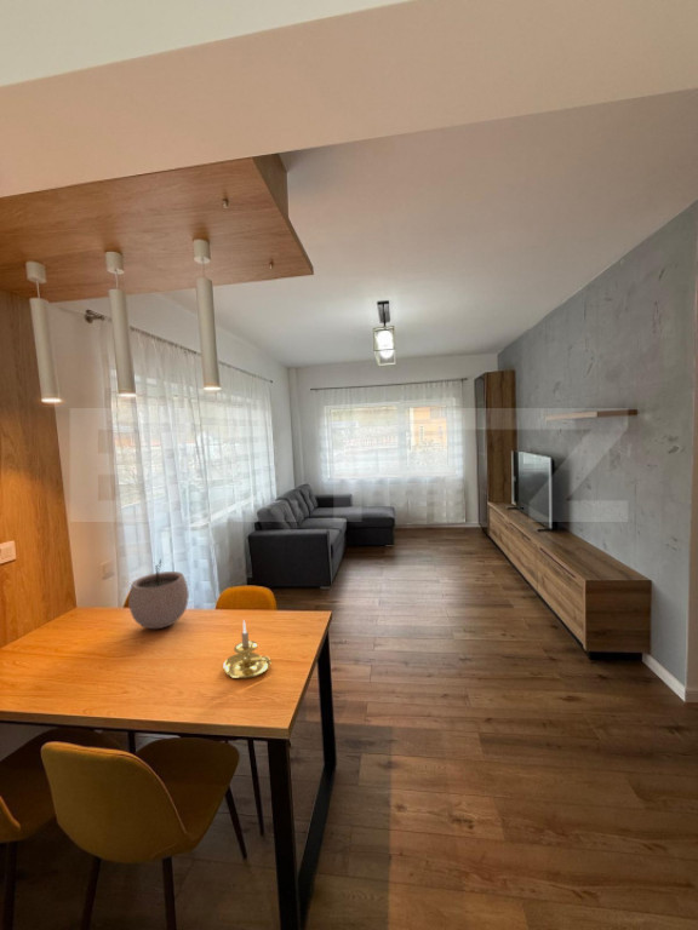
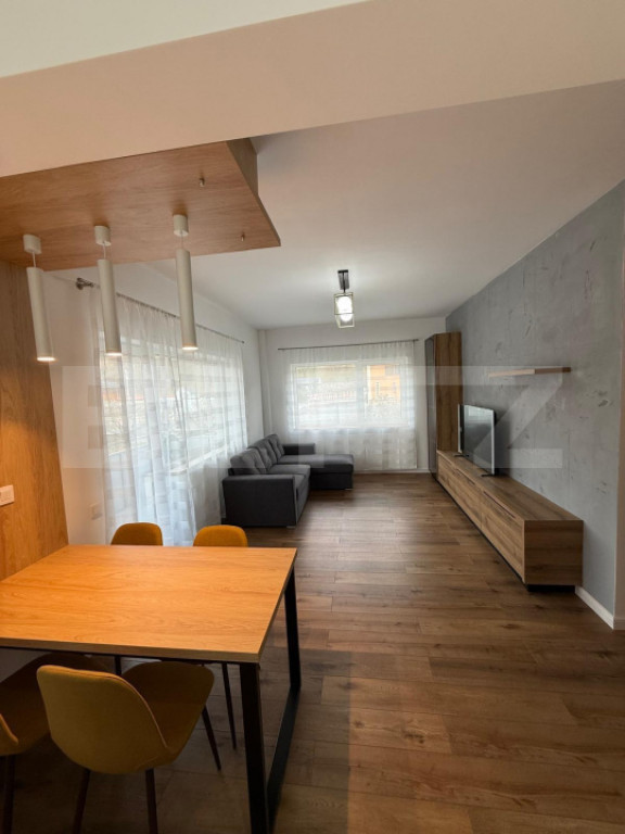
- plant pot (159, 592)
- candle holder (248, 644)
